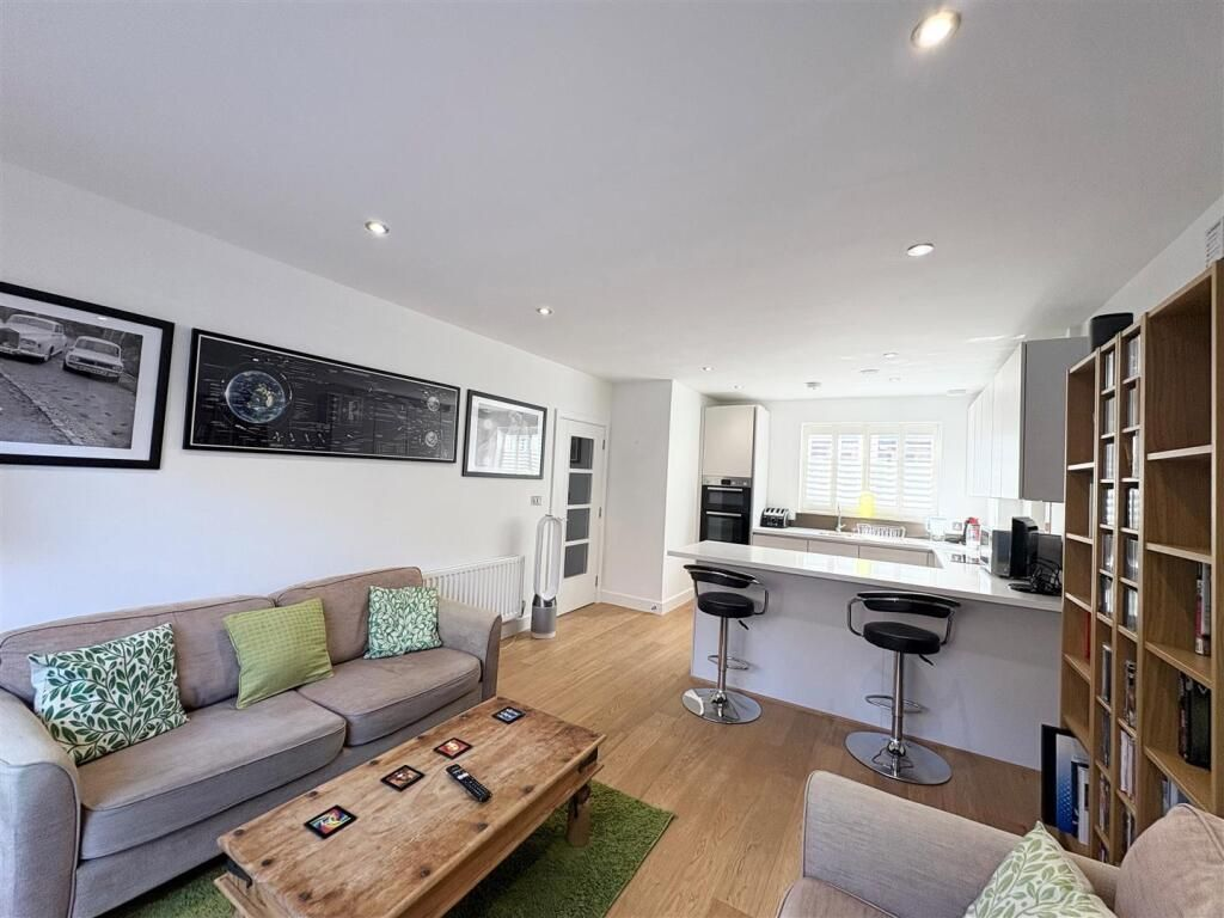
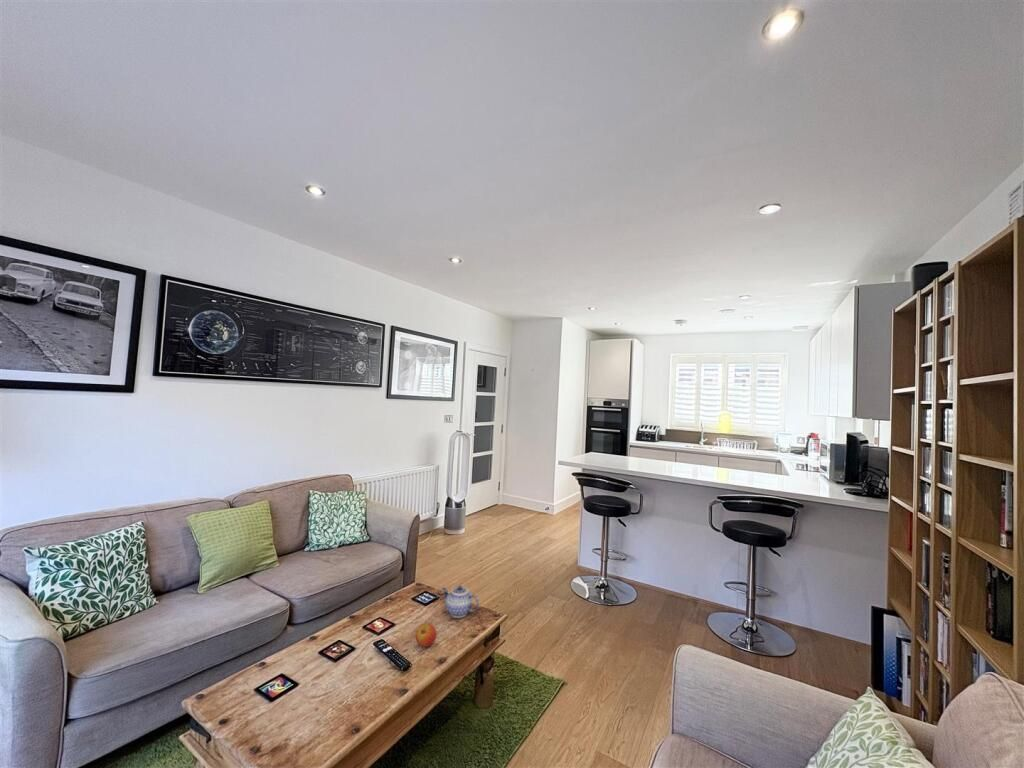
+ teapot (459, 599)
+ apple (426, 635)
